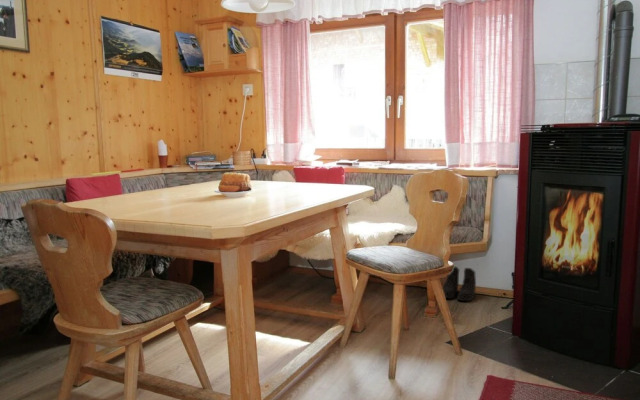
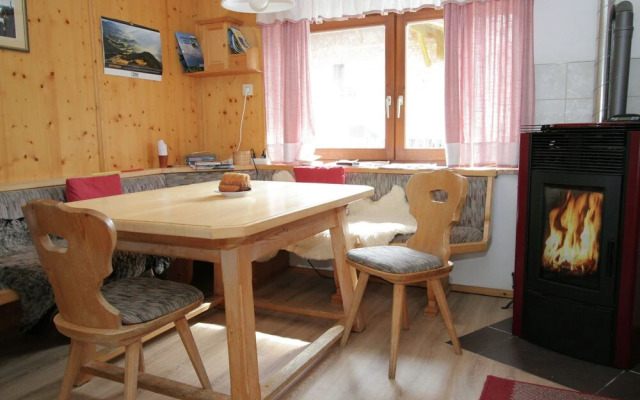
- boots (458, 281)
